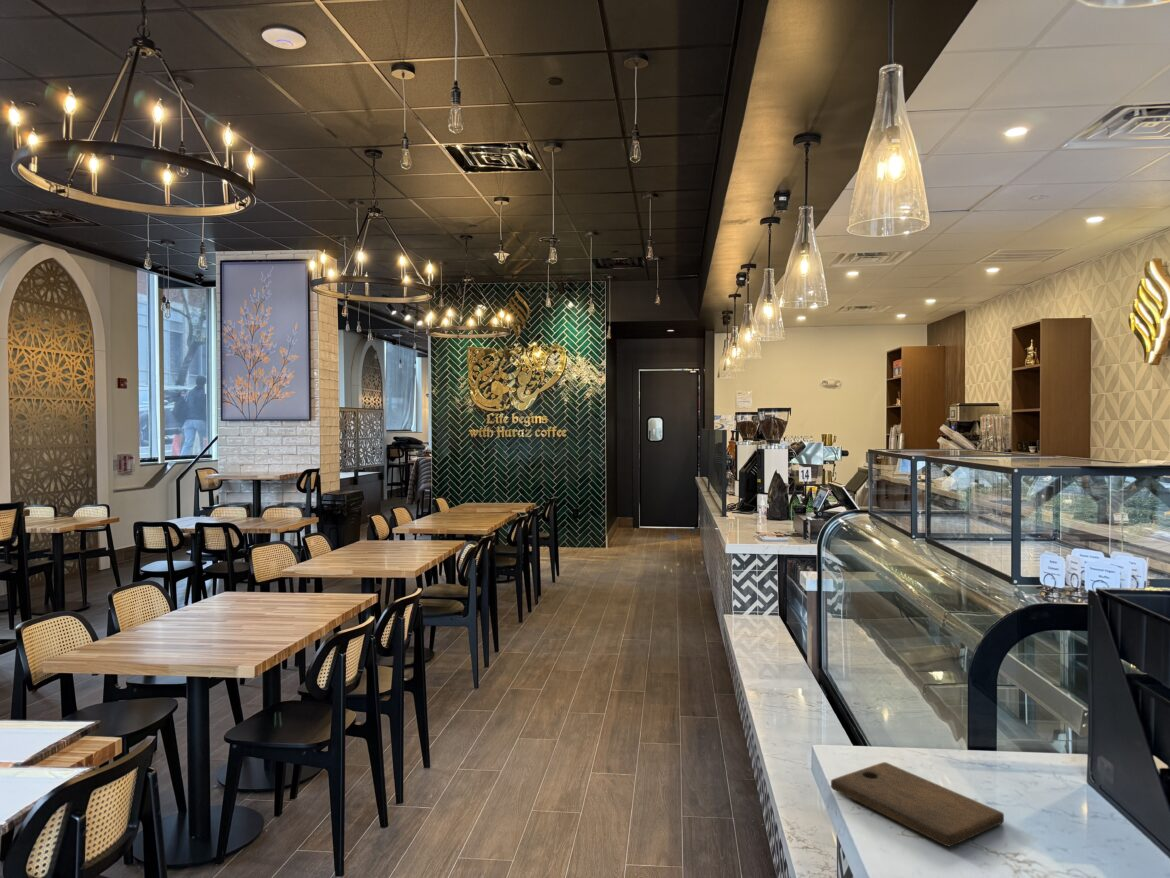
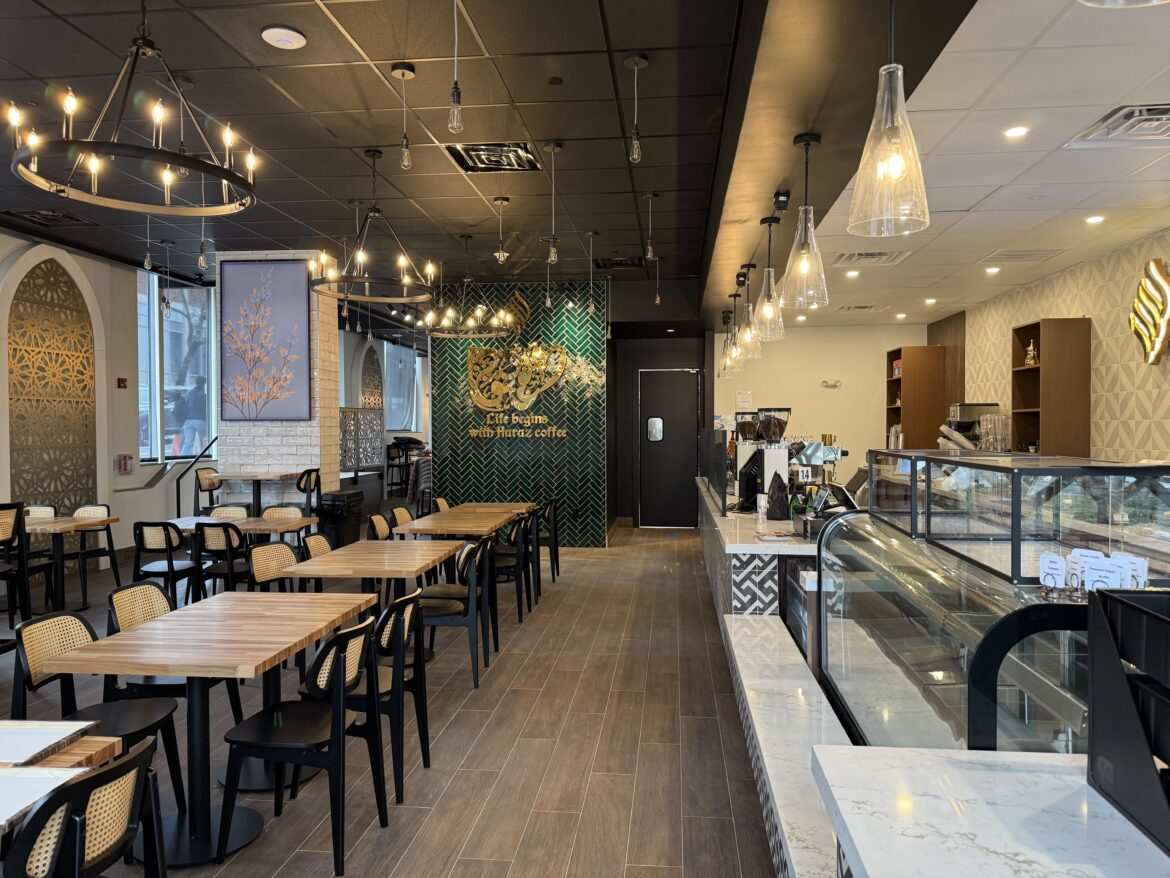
- cutting board (913, 800)
